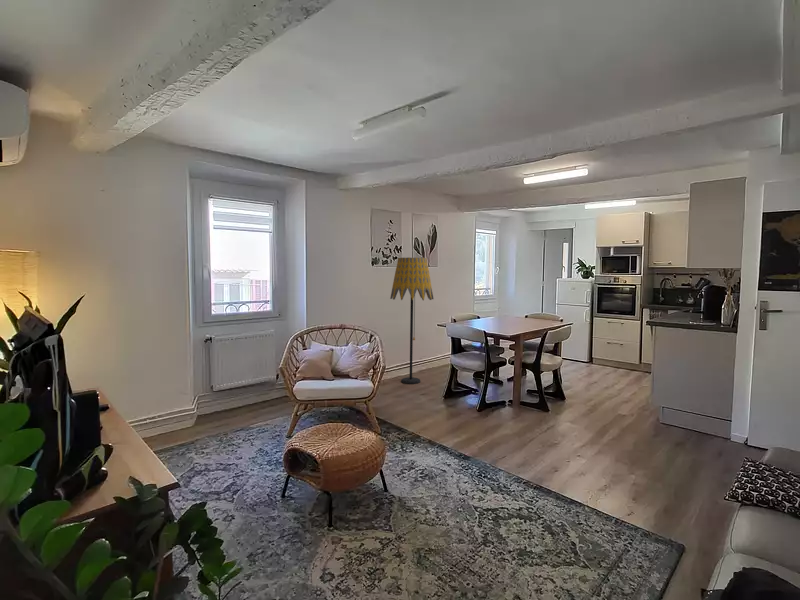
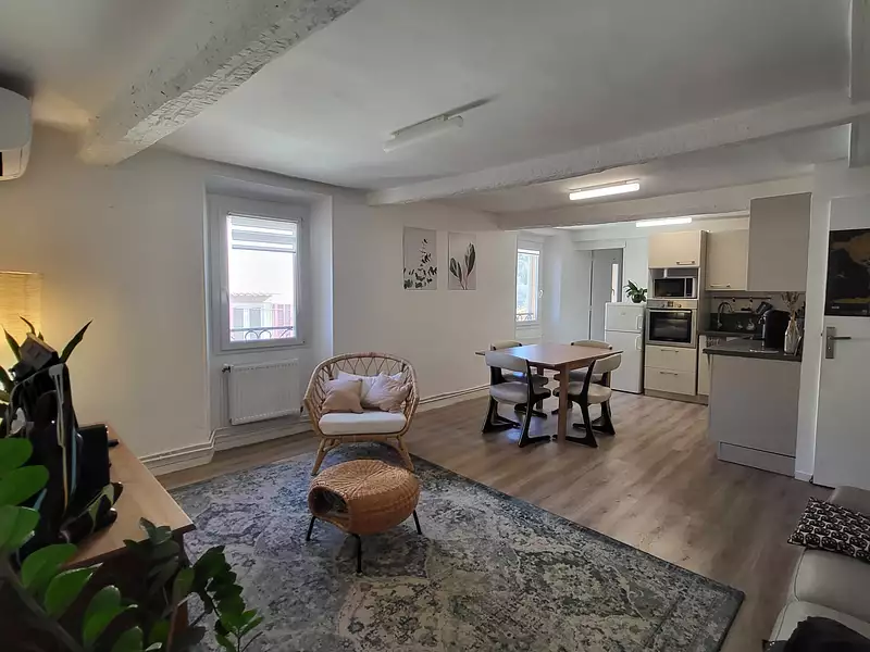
- floor lamp (411, 320)
